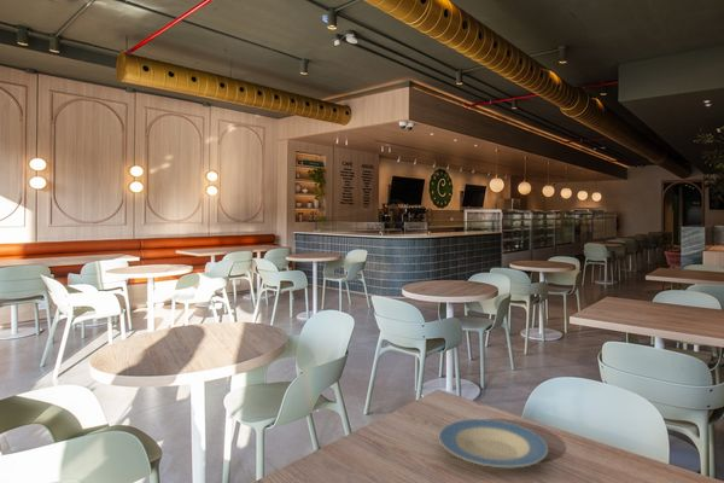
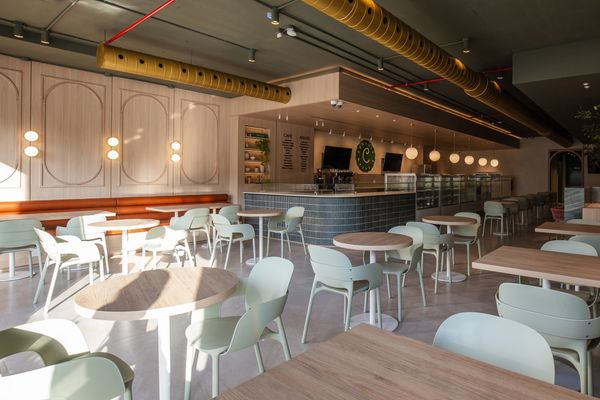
- plate (491, 446)
